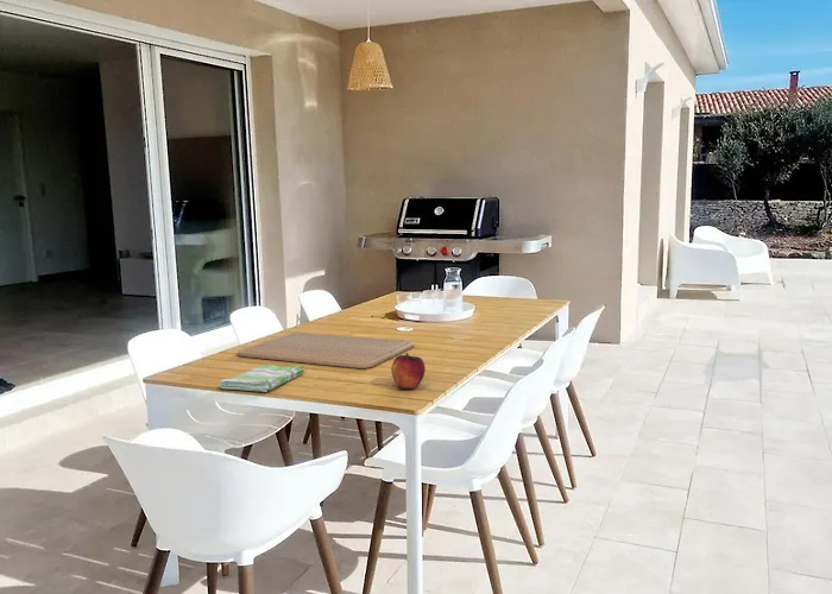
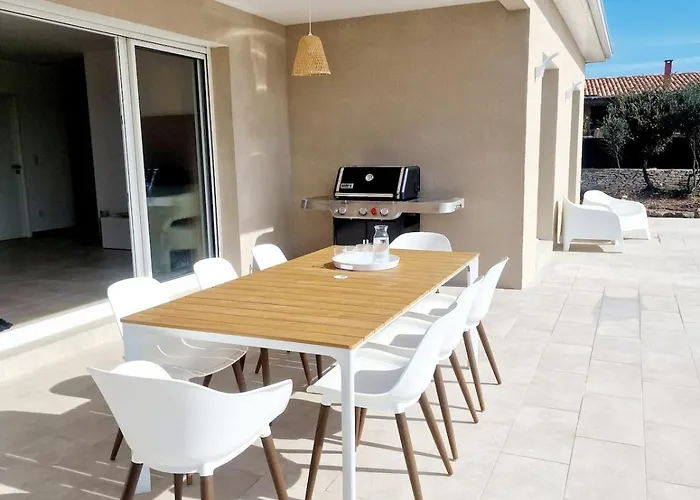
- dish towel (263, 375)
- chopping board (327, 348)
- fruit (409, 371)
